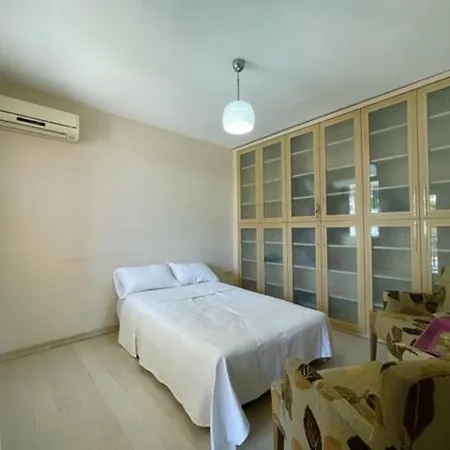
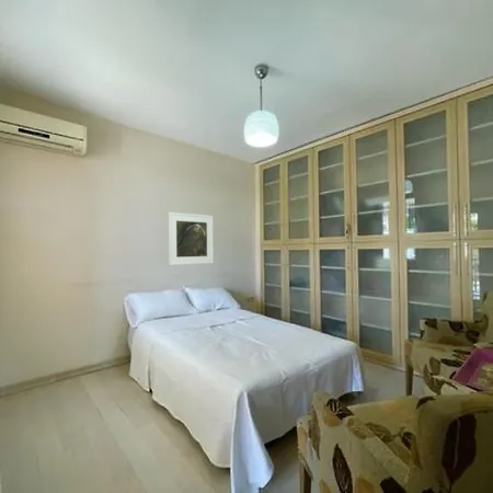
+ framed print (192, 239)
